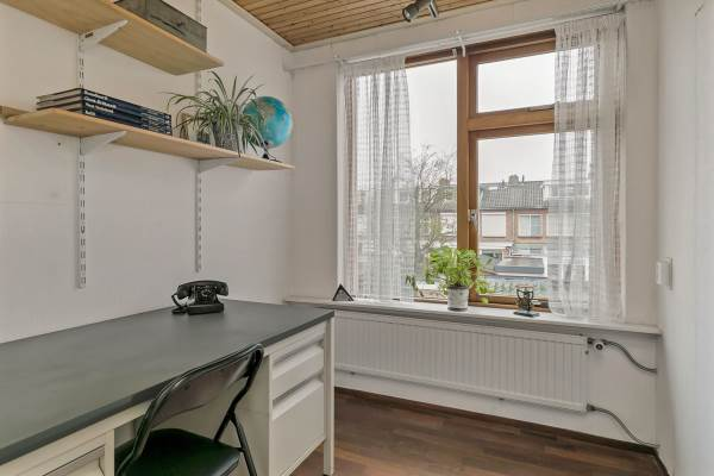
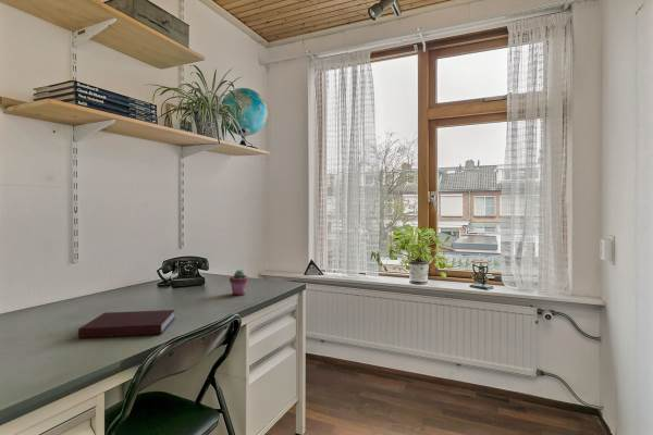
+ potted succulent (238, 282)
+ notebook (131, 322)
